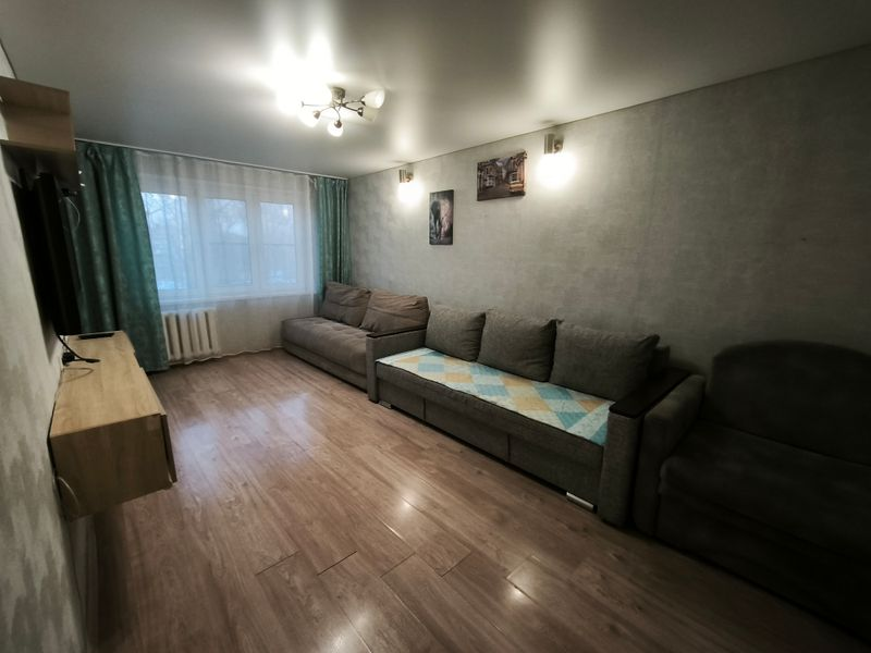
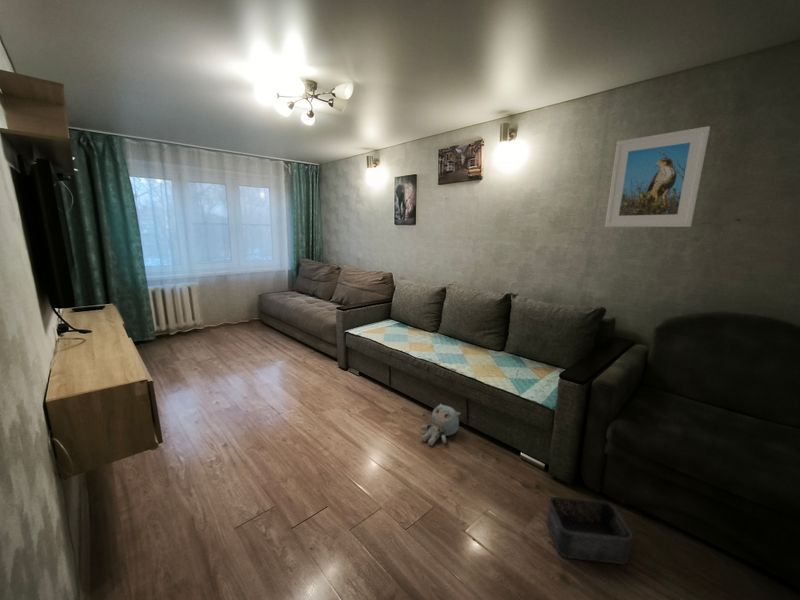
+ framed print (652, 181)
+ plush toy (440, 422)
+ storage bin (586, 528)
